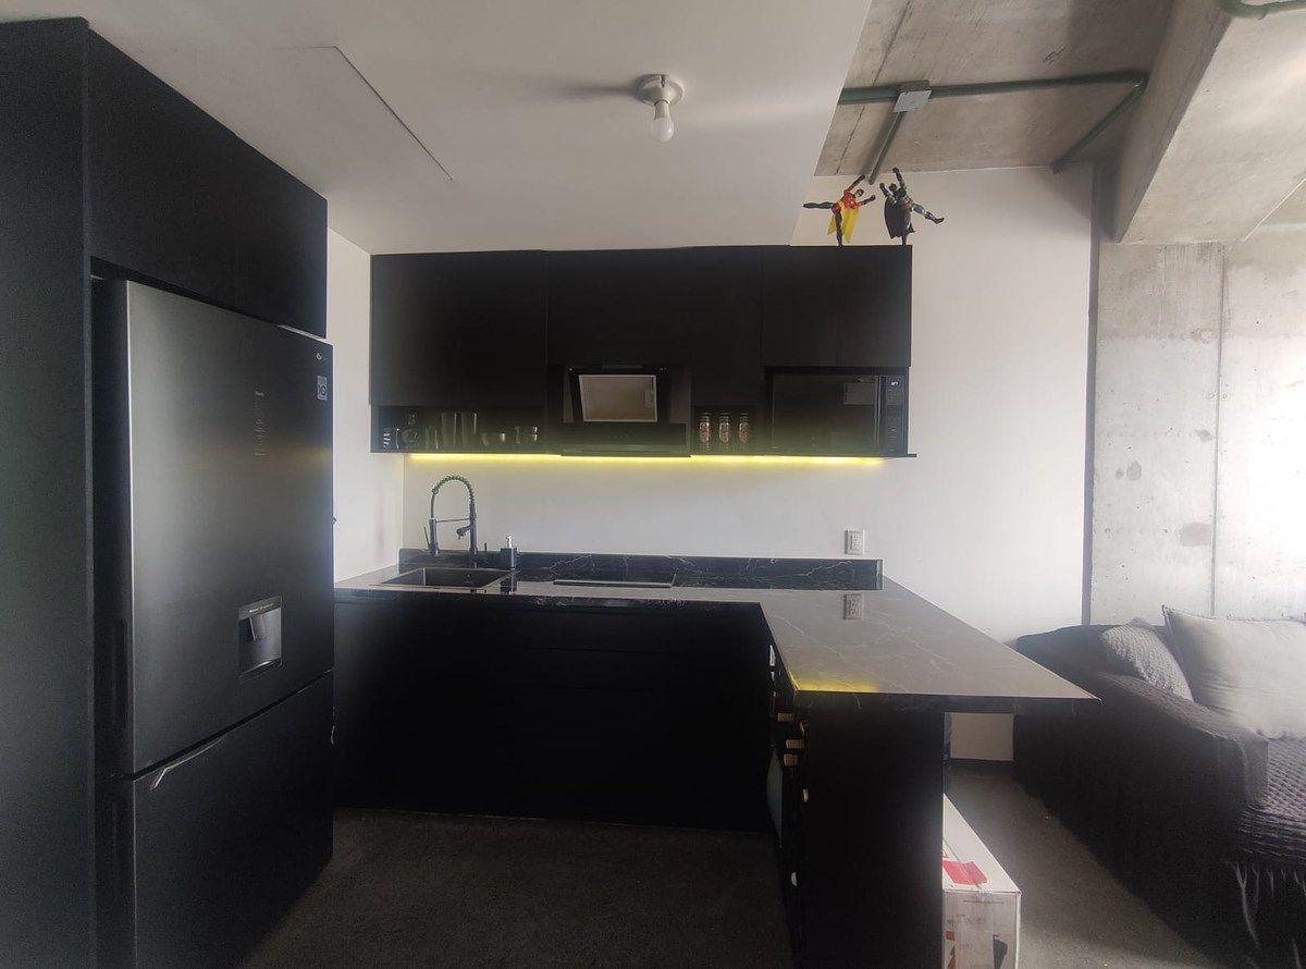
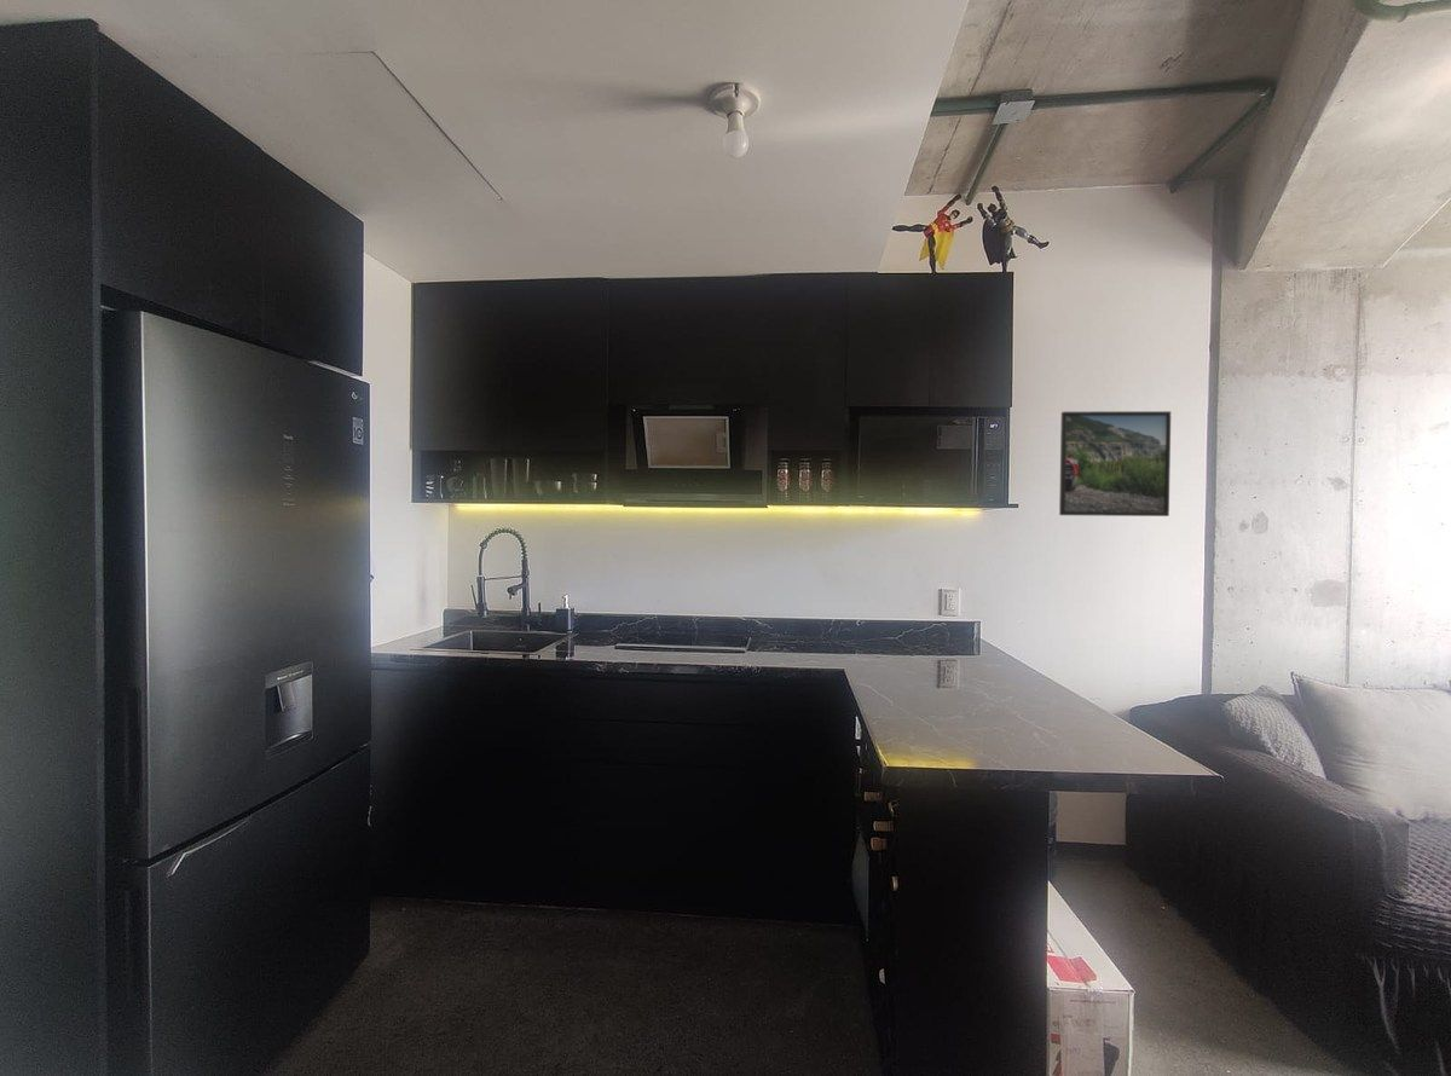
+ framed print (1114, 463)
